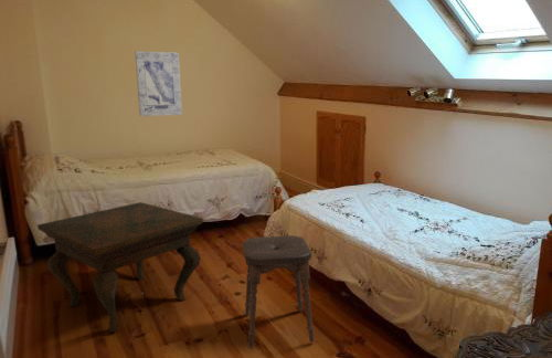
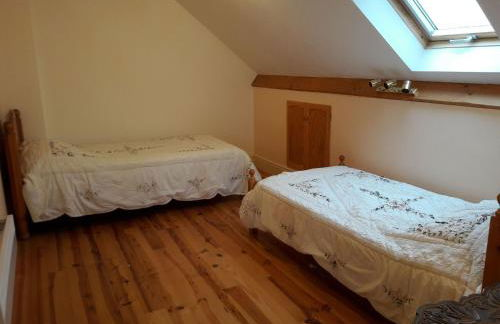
- wall art (159, 84)
- stool (259, 283)
- side table (125, 262)
